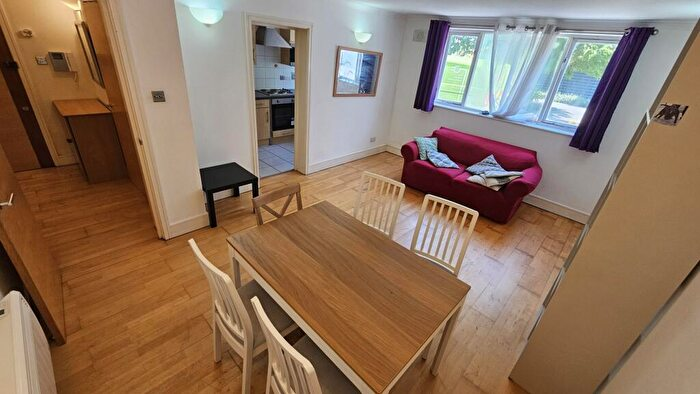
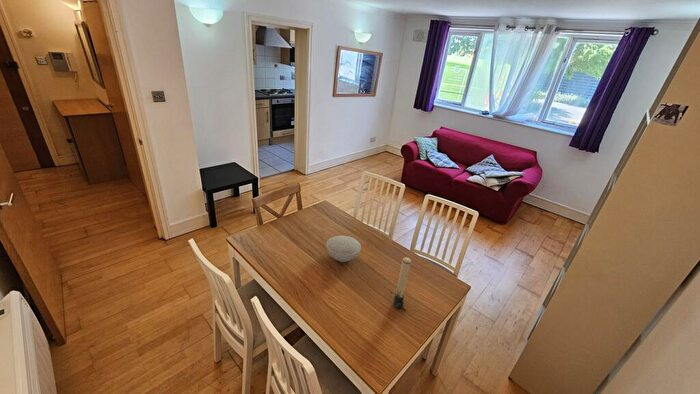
+ candle (404, 284)
+ bowl (343, 249)
